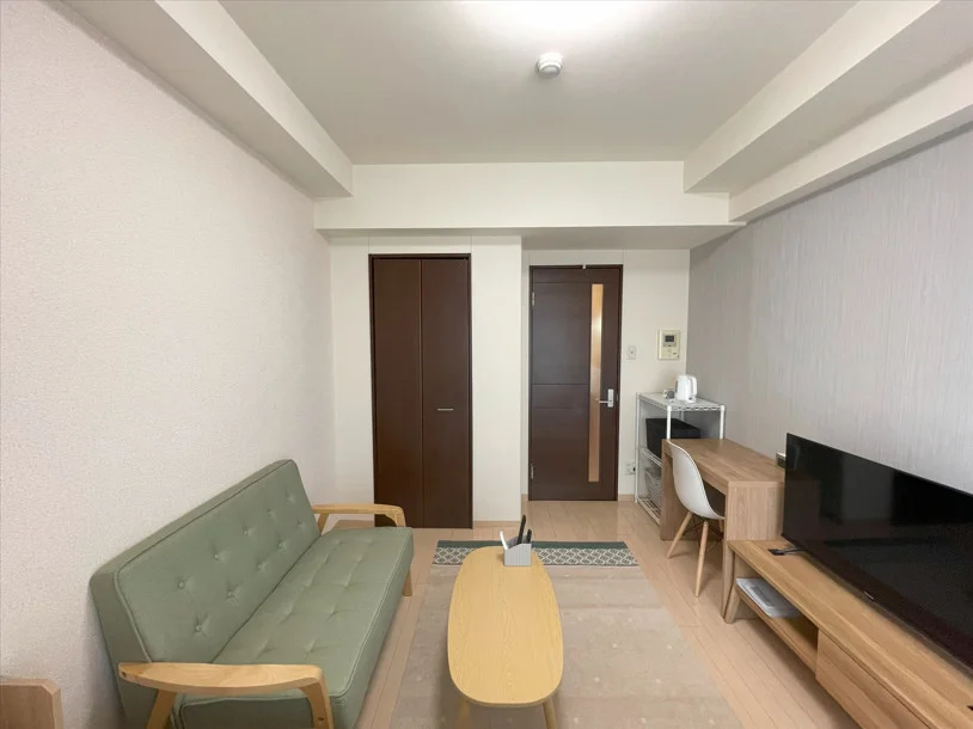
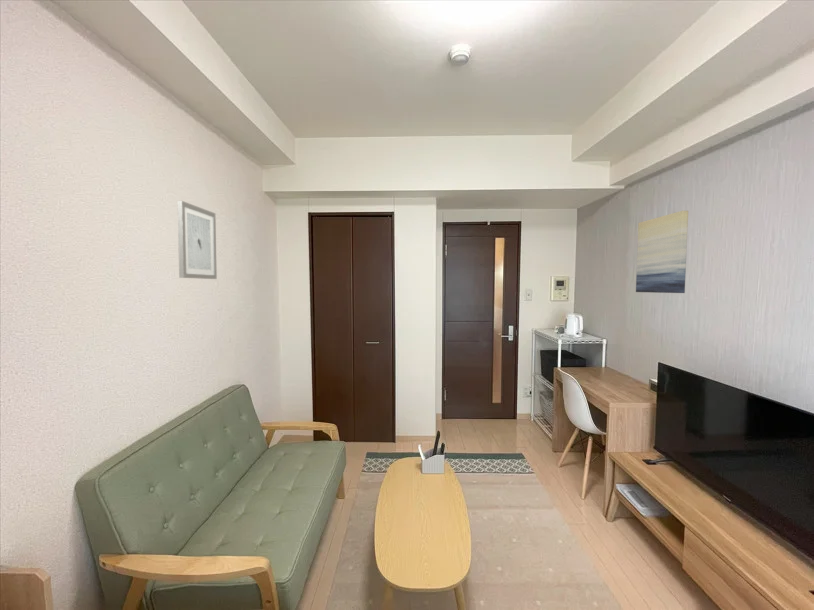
+ wall art (198, 243)
+ wall art (659, 255)
